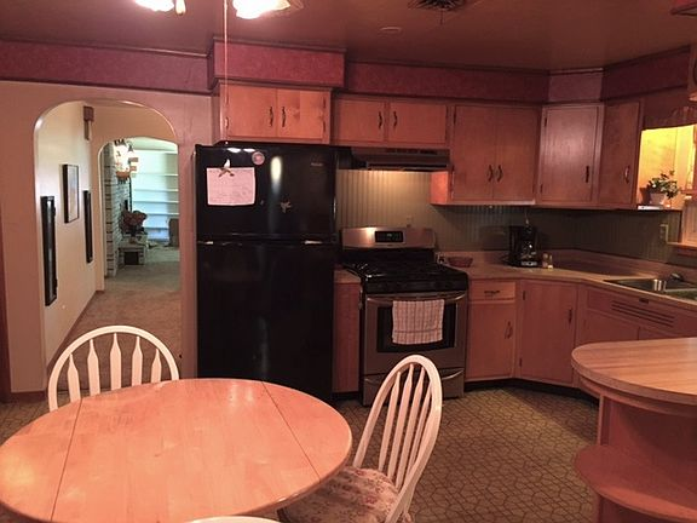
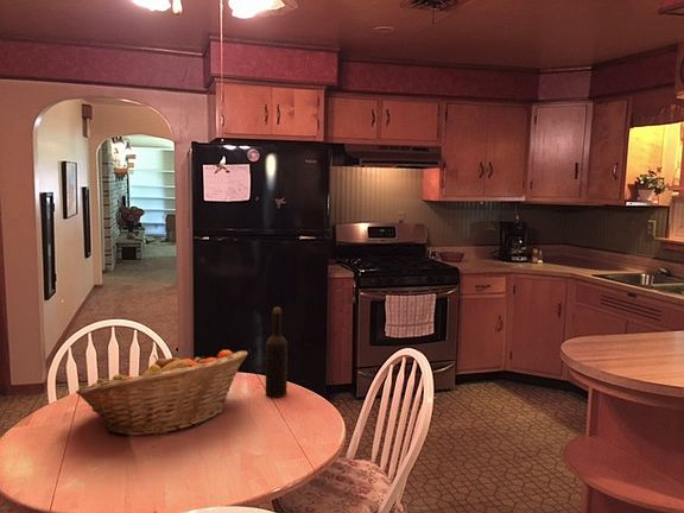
+ fruit basket (167, 384)
+ wine bottle (276, 350)
